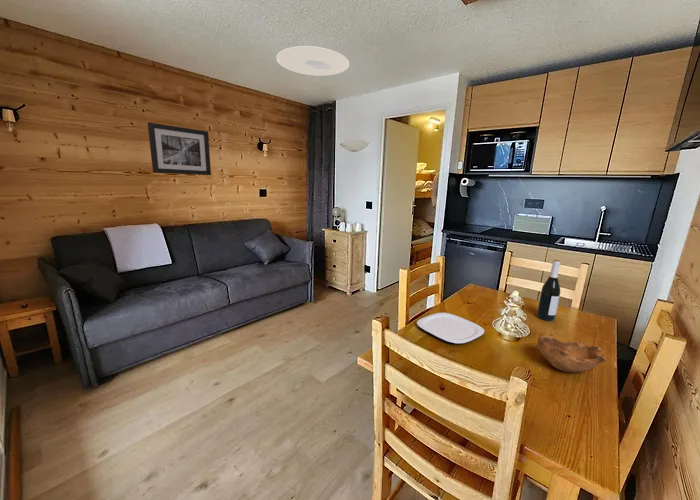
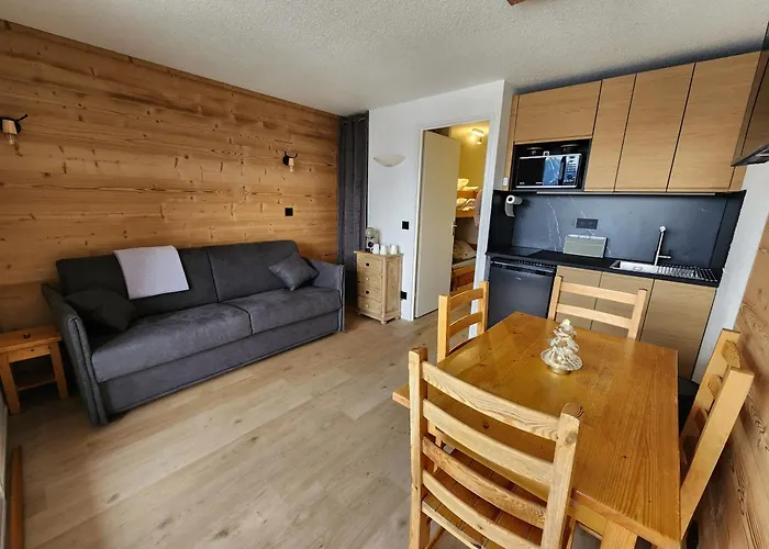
- wall art (181, 151)
- plate (449, 327)
- wine bottle (551, 289)
- bowl (569, 355)
- ceiling light (313, 58)
